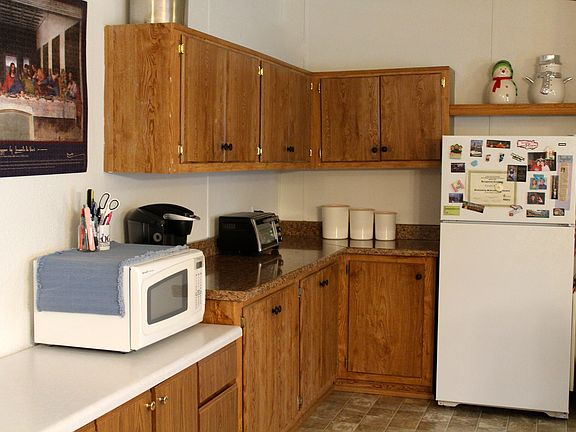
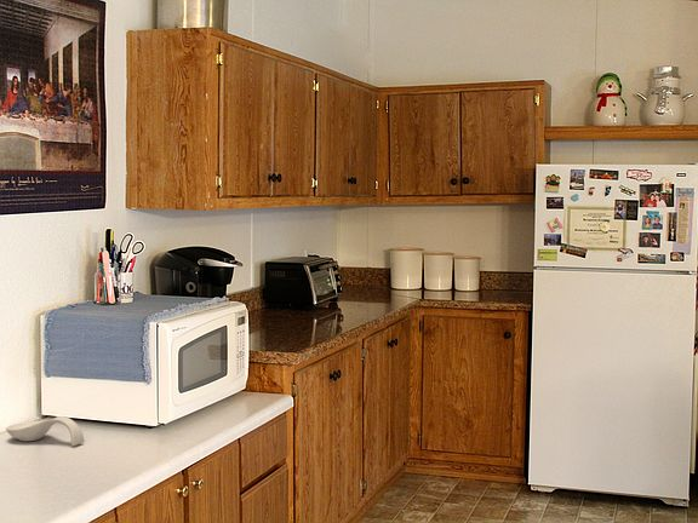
+ spoon rest (45, 427)
